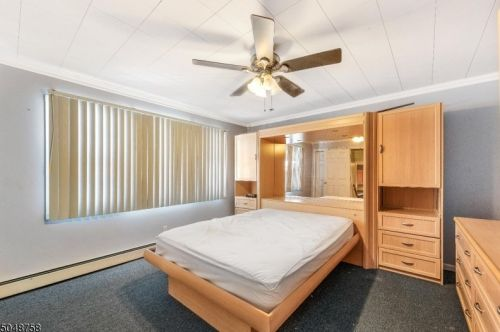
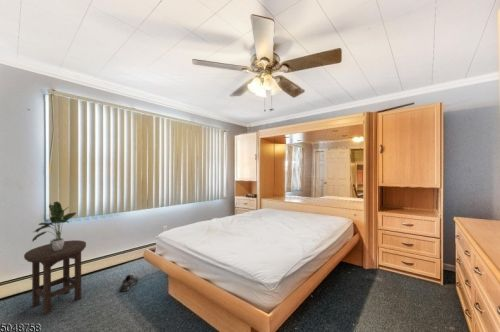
+ stool (57, 279)
+ shoe (129, 279)
+ potted plant (55, 224)
